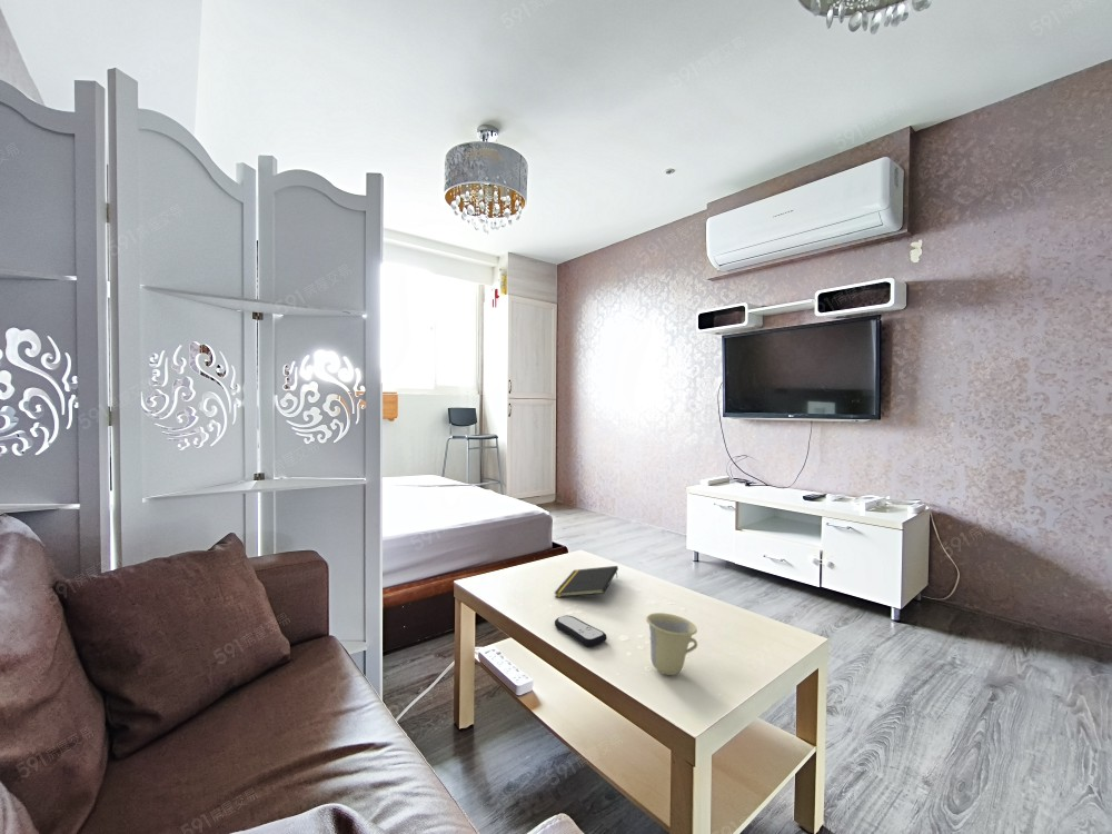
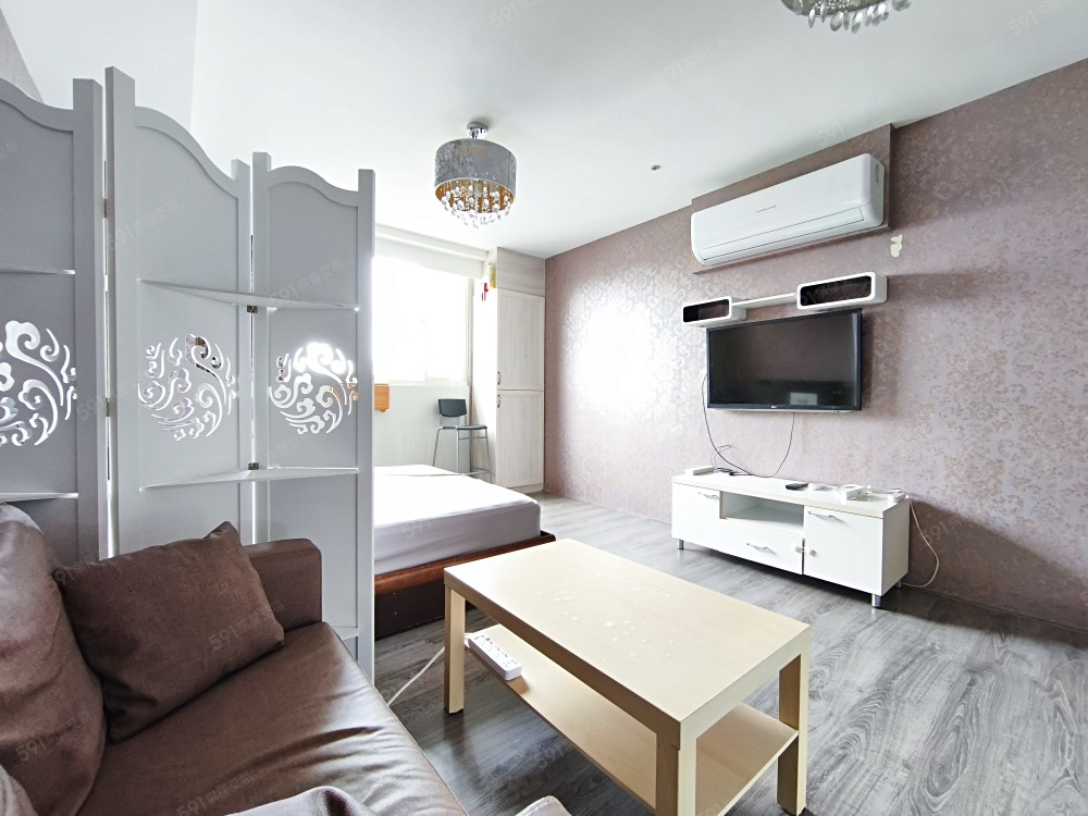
- cup (671, 644)
- notepad (587, 580)
- remote control (578, 629)
